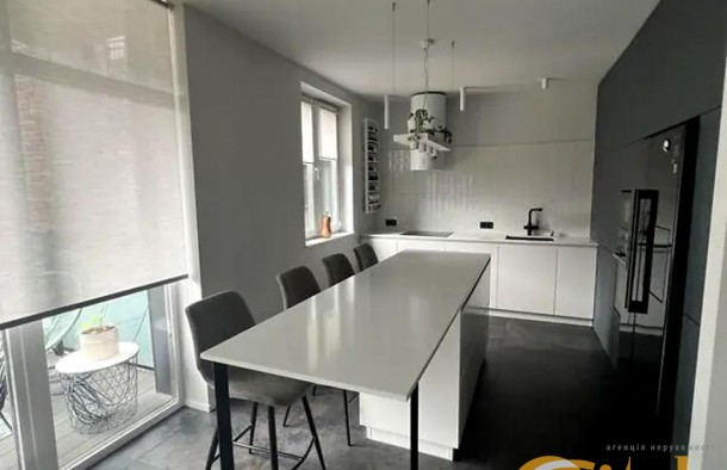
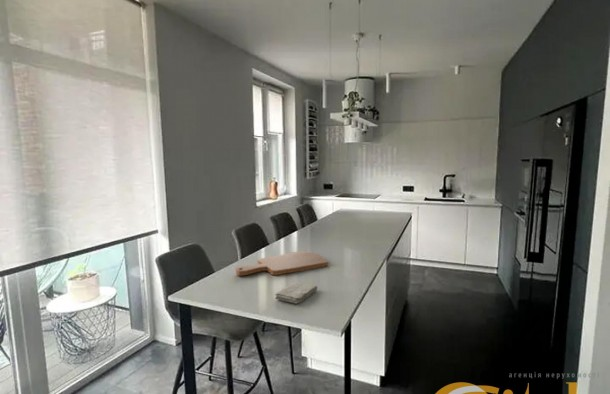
+ cutting board (287, 262)
+ washcloth (296, 291)
